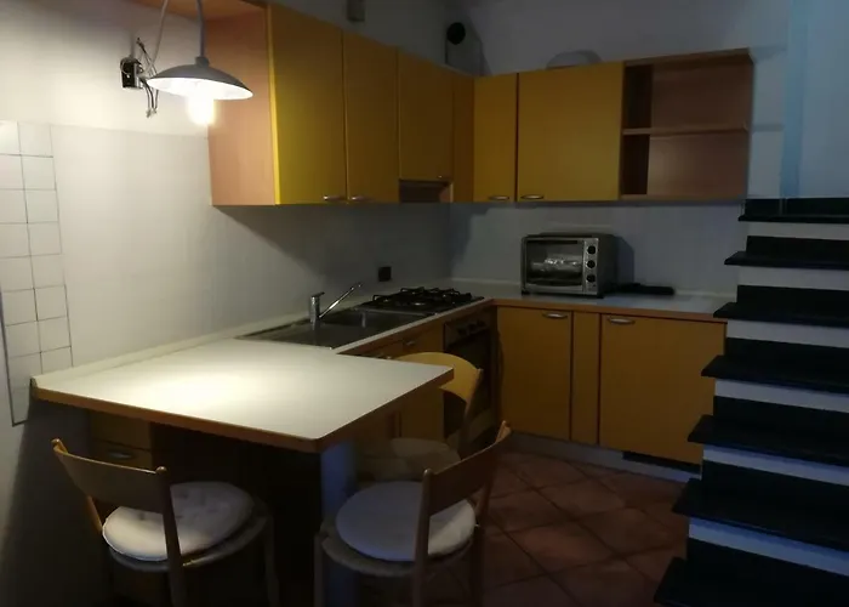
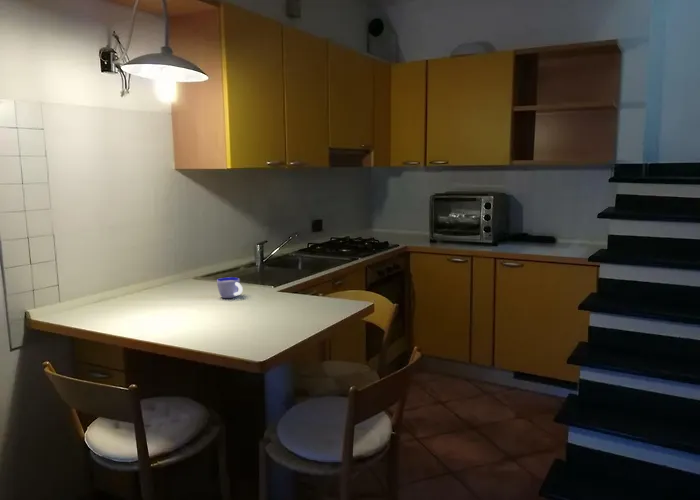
+ cup (231, 288)
